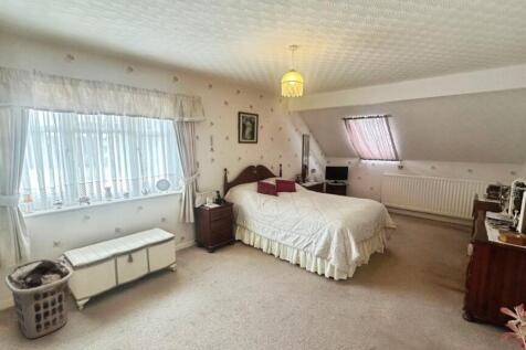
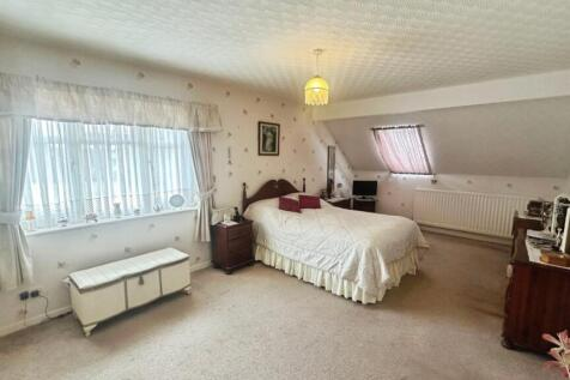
- clothes hamper (41, 294)
